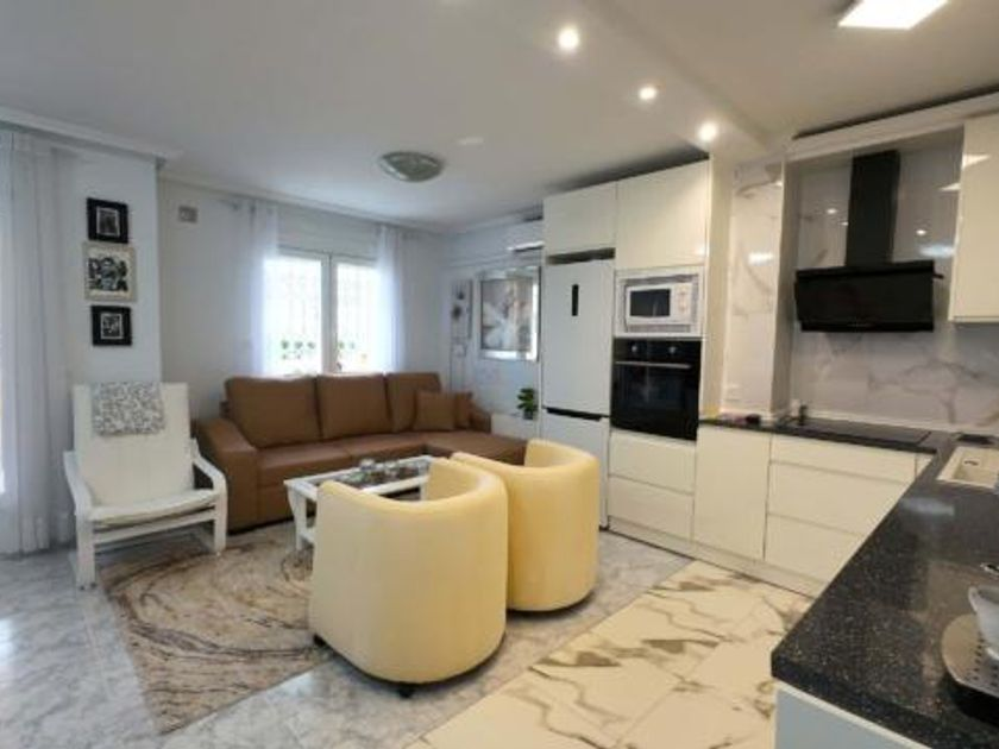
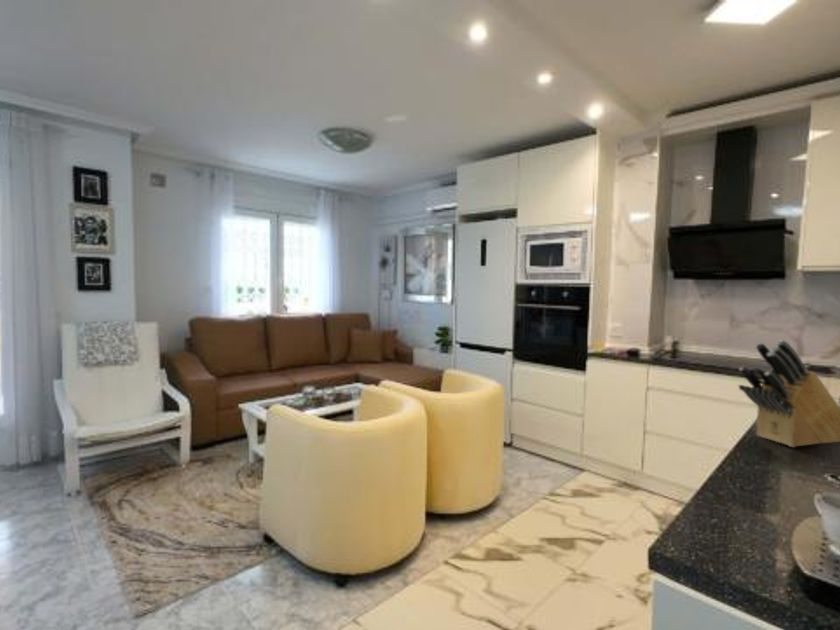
+ knife block (797, 389)
